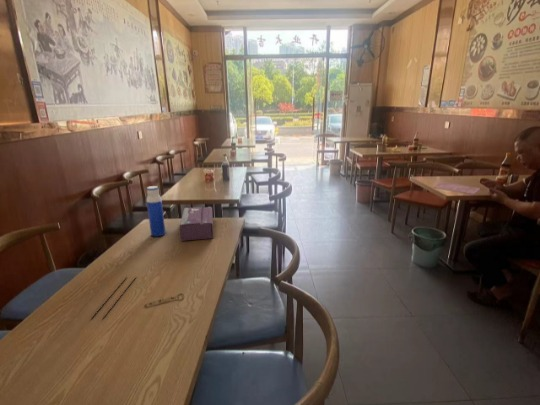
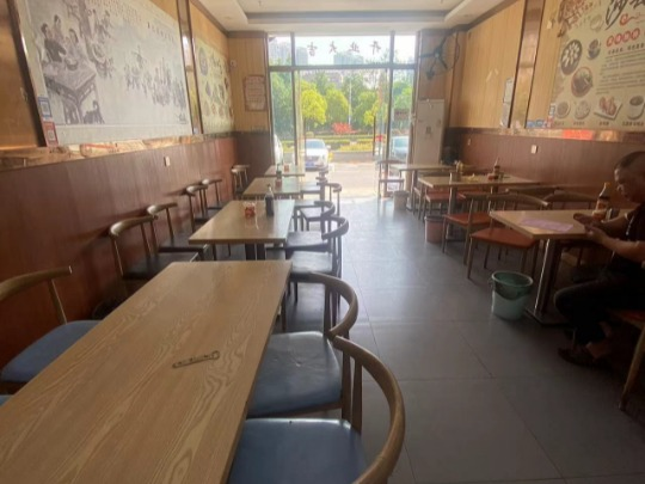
- chopsticks (112, 294)
- tissue box (197, 222)
- water bottle (155, 211)
